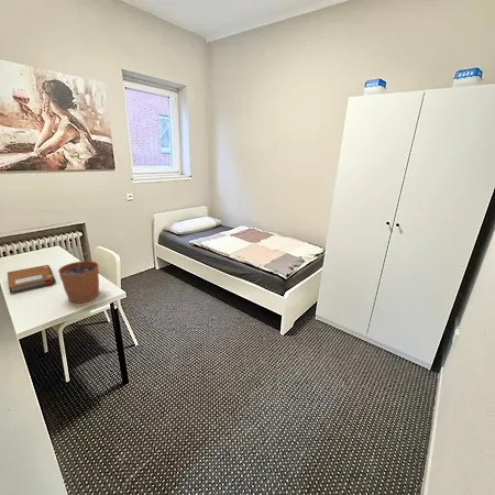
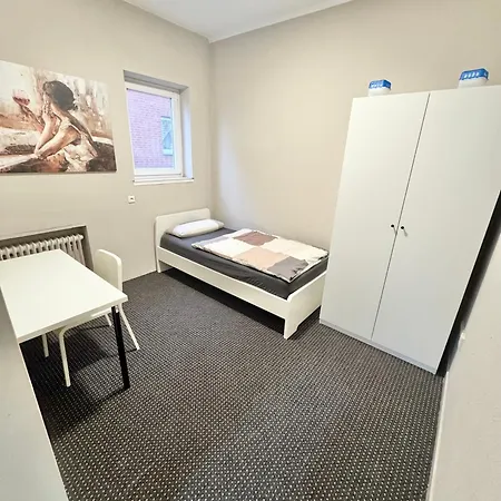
- plant pot (80, 274)
- notebook (31, 277)
